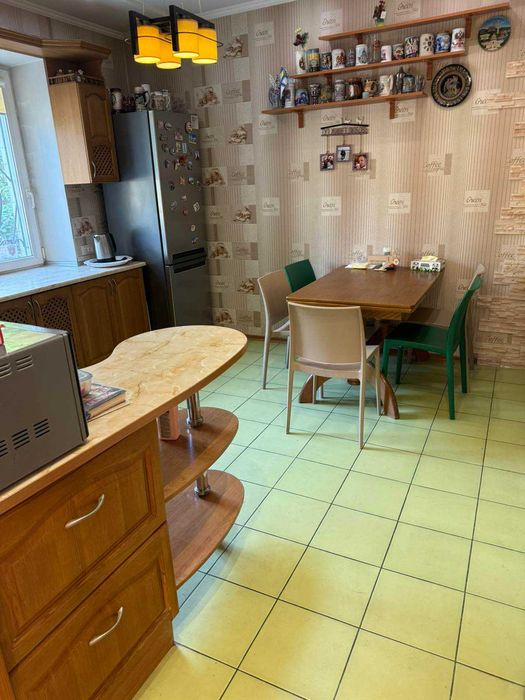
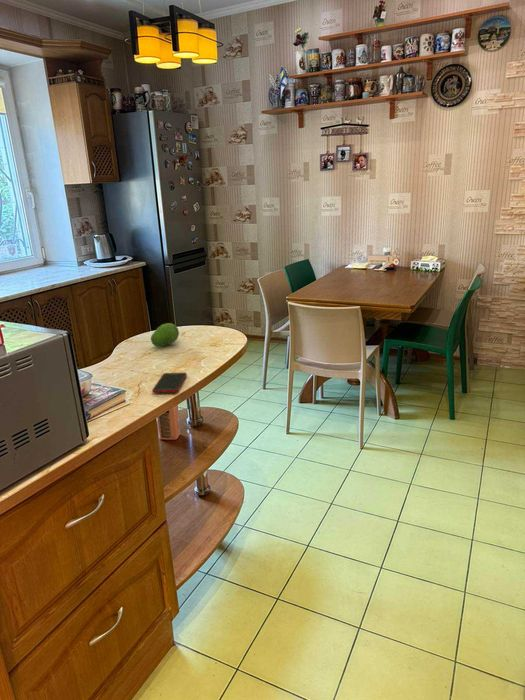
+ fruit (165, 334)
+ cell phone (170, 382)
